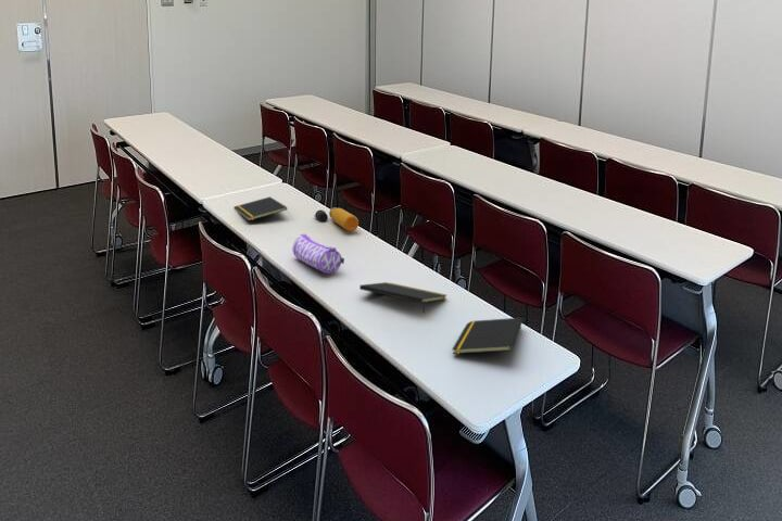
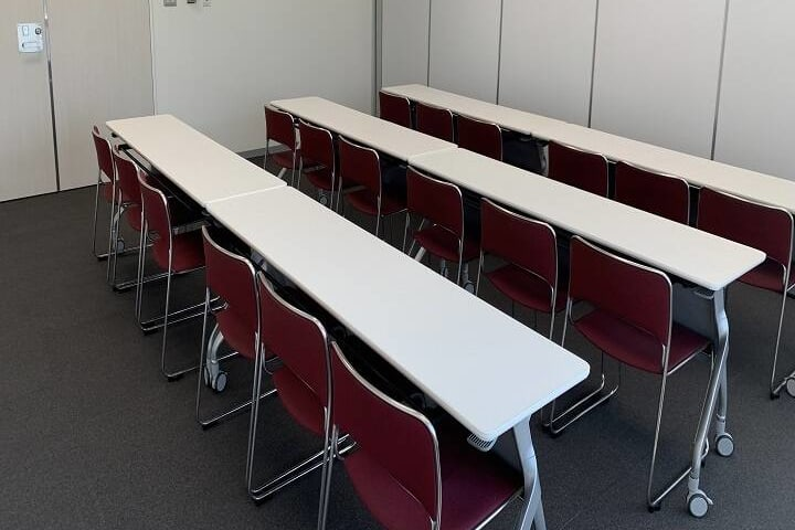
- notepad (488, 334)
- notepad (260, 207)
- notepad (403, 292)
- water bottle (335, 217)
- pencil case (316, 253)
